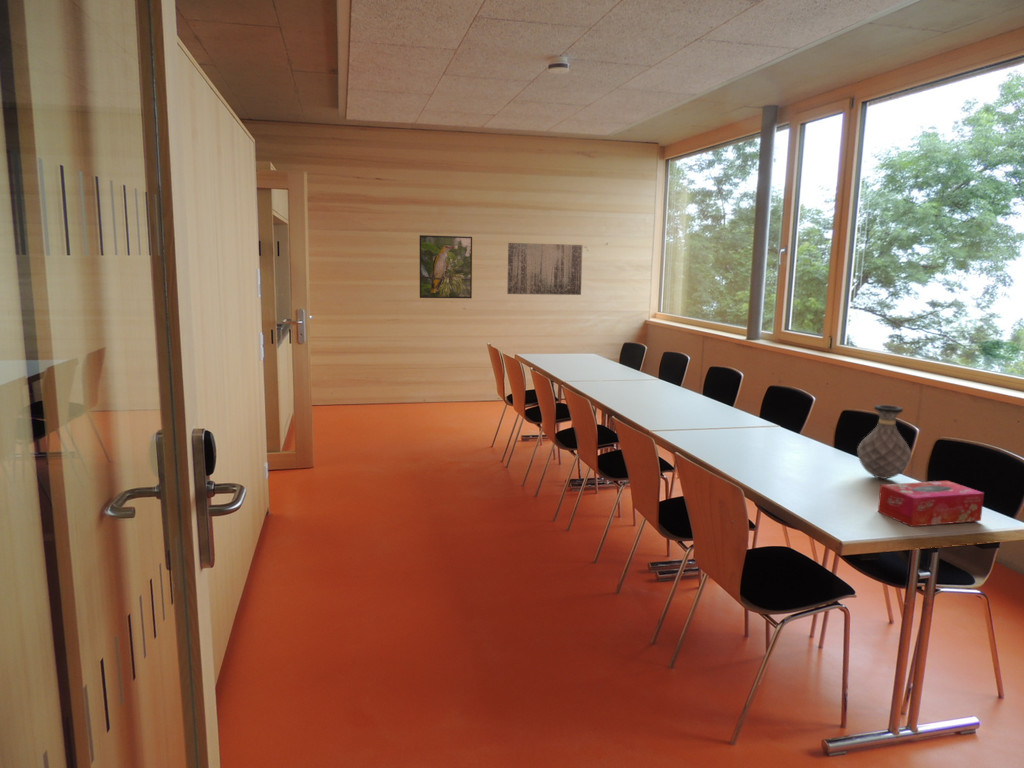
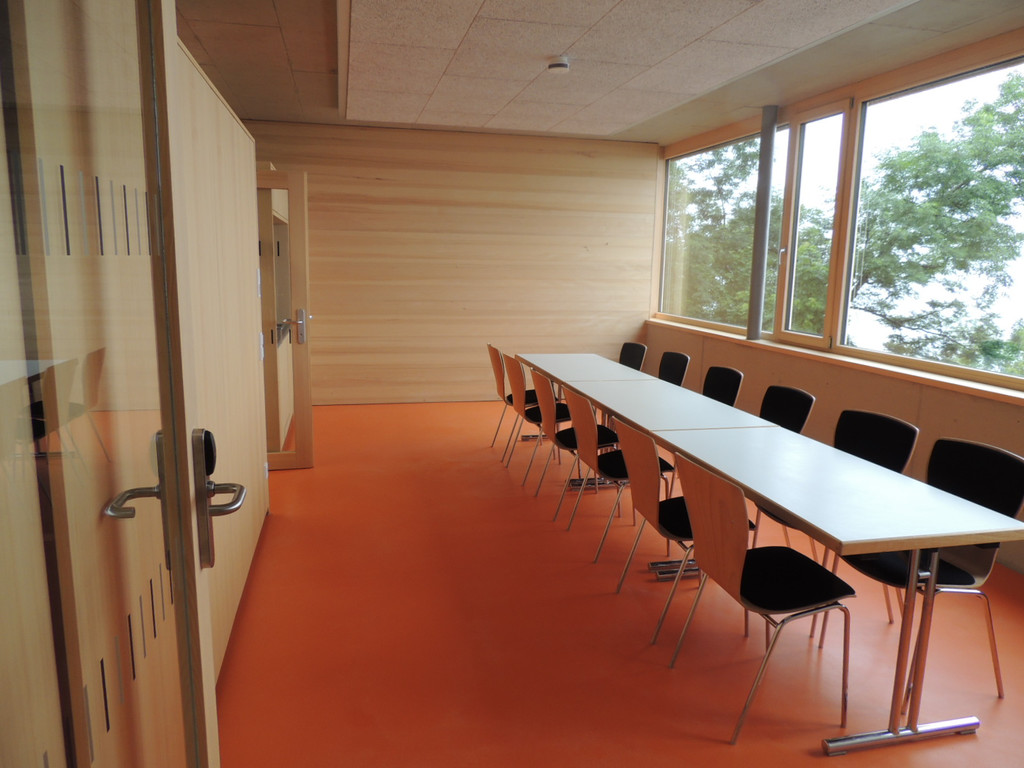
- tissue box (930, 502)
- vase (885, 442)
- wall art (545, 269)
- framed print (445, 267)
